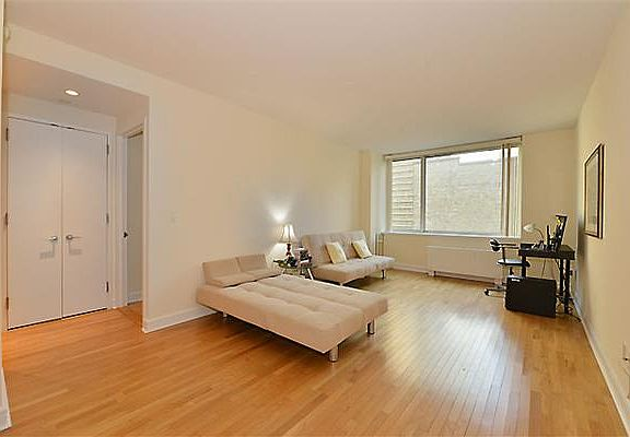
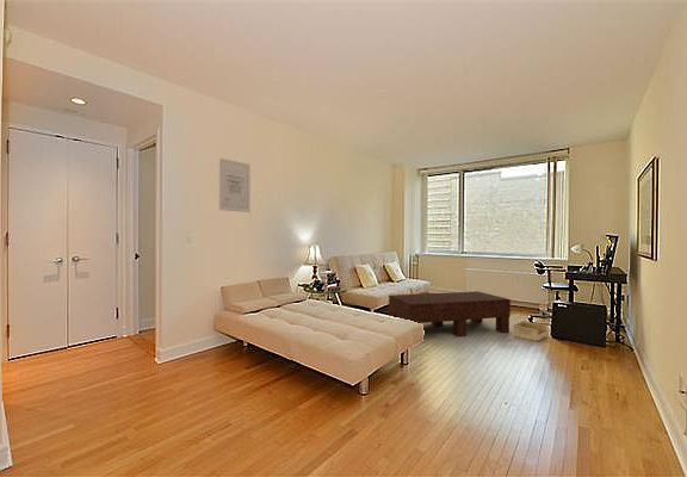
+ coffee table (447, 312)
+ storage bin (530, 330)
+ wall art (235, 186)
